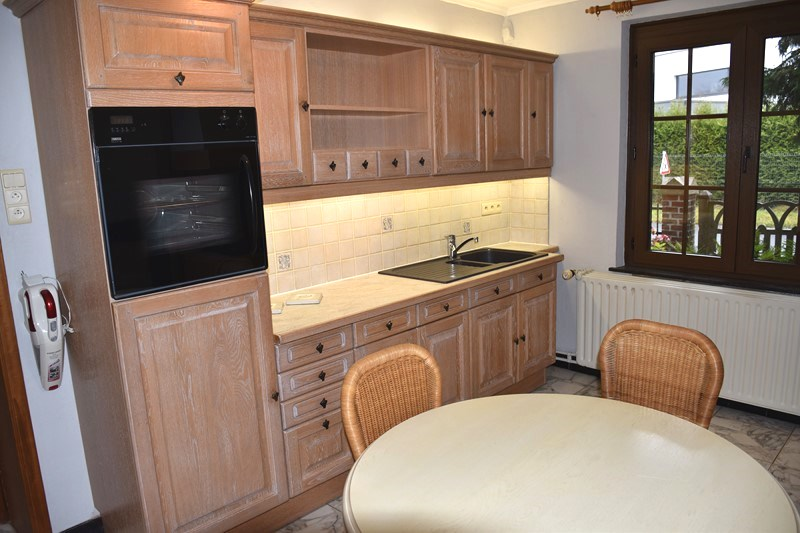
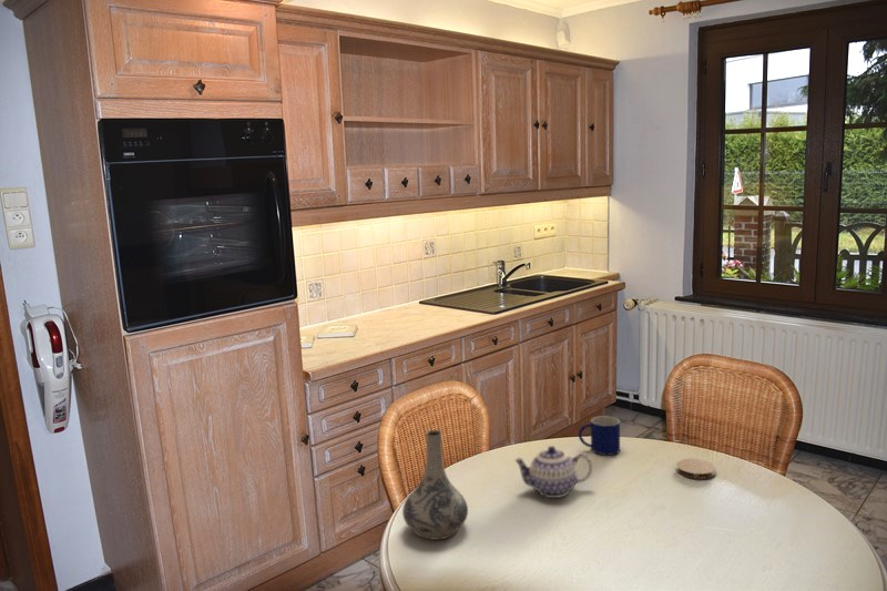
+ mug (599, 435)
+ coaster (695, 468)
+ decorative vase (434, 481)
+ teapot (553, 469)
